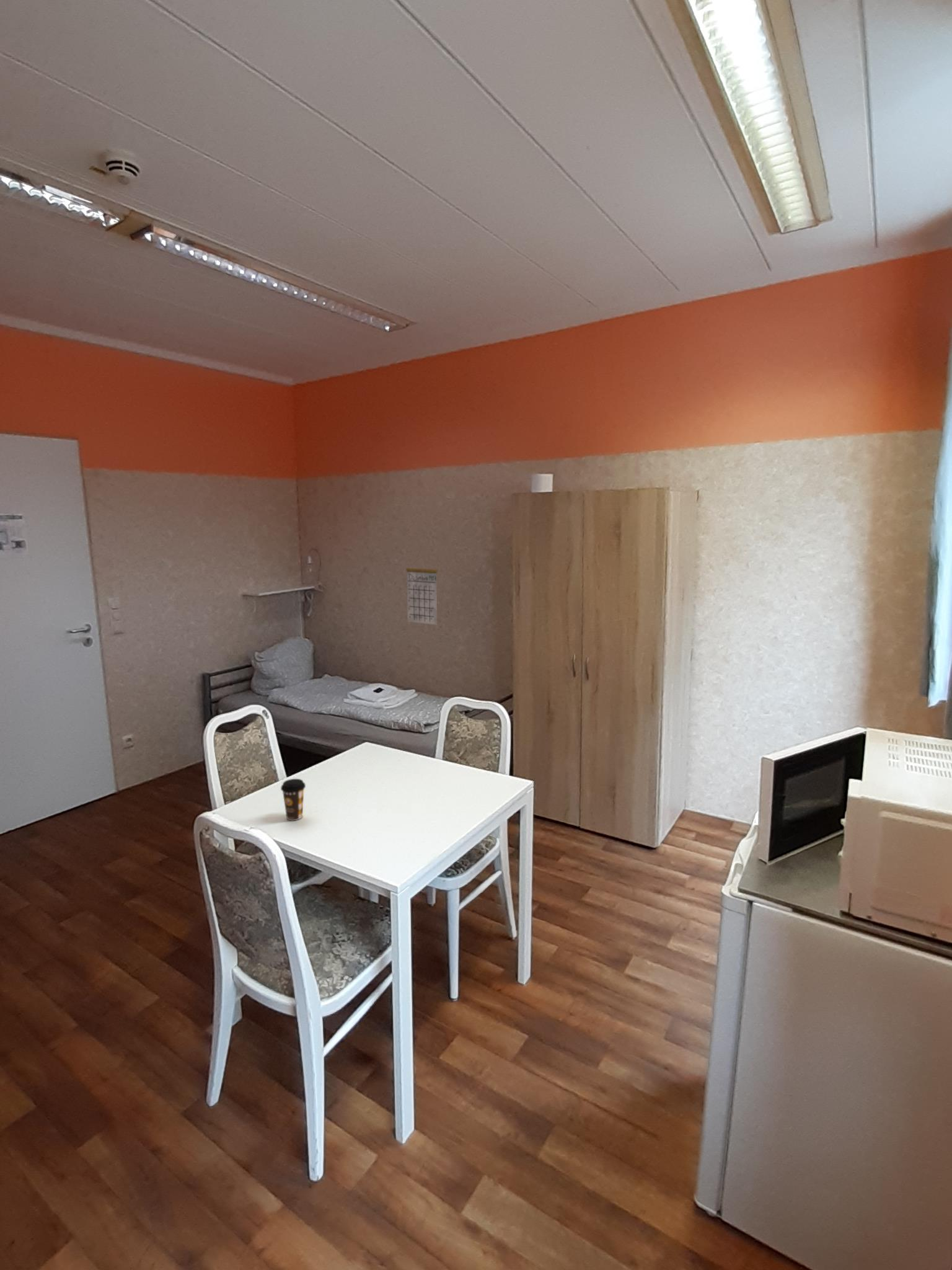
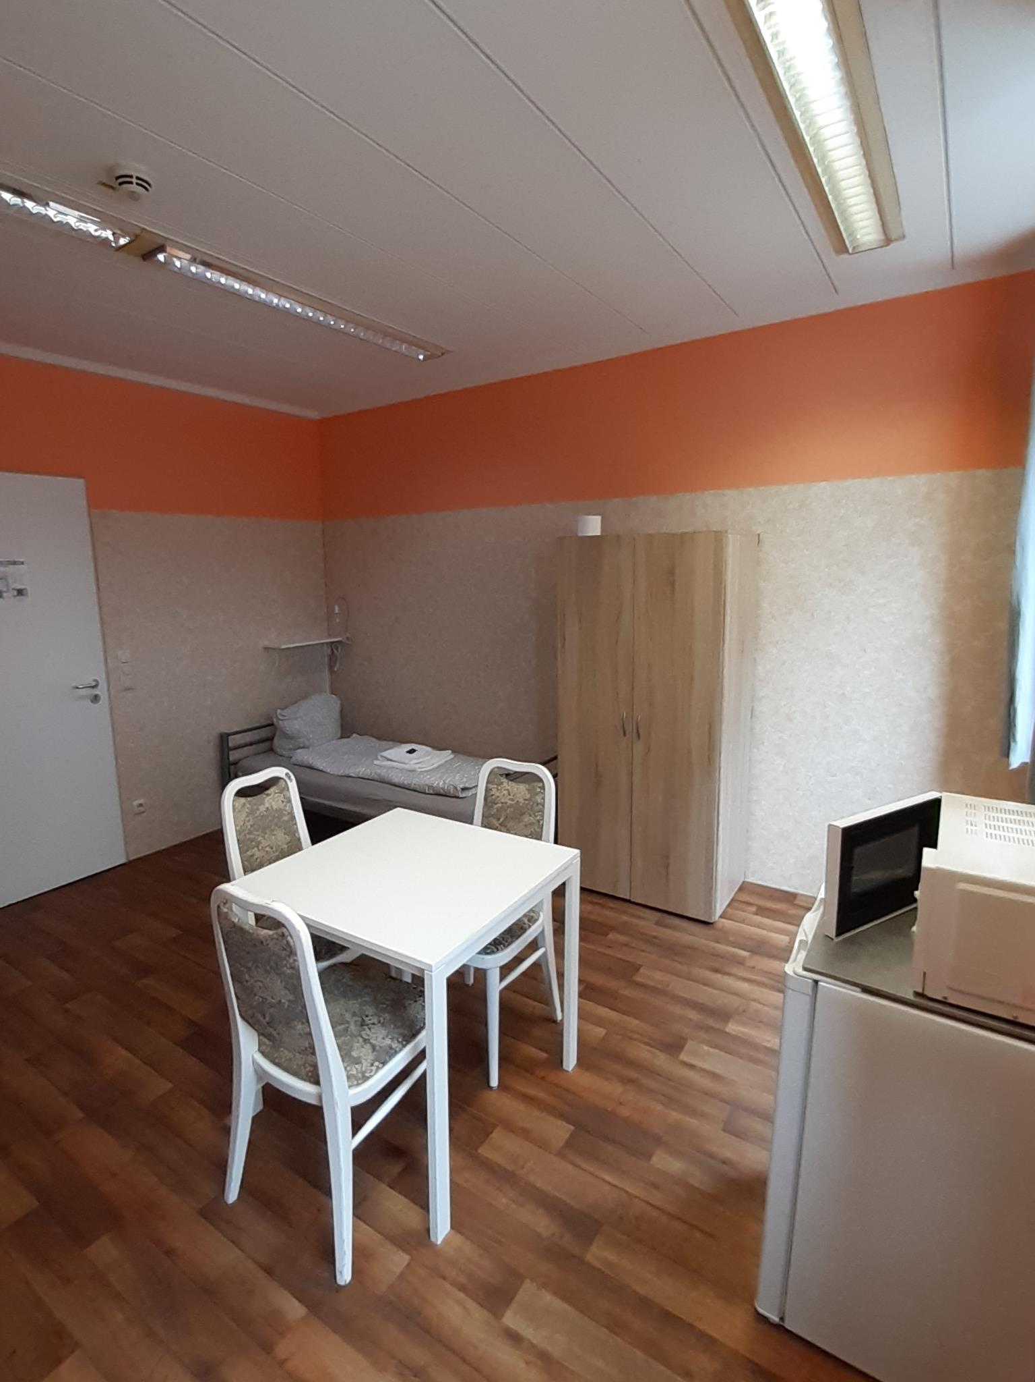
- coffee cup (294, 799)
- calendar (421, 590)
